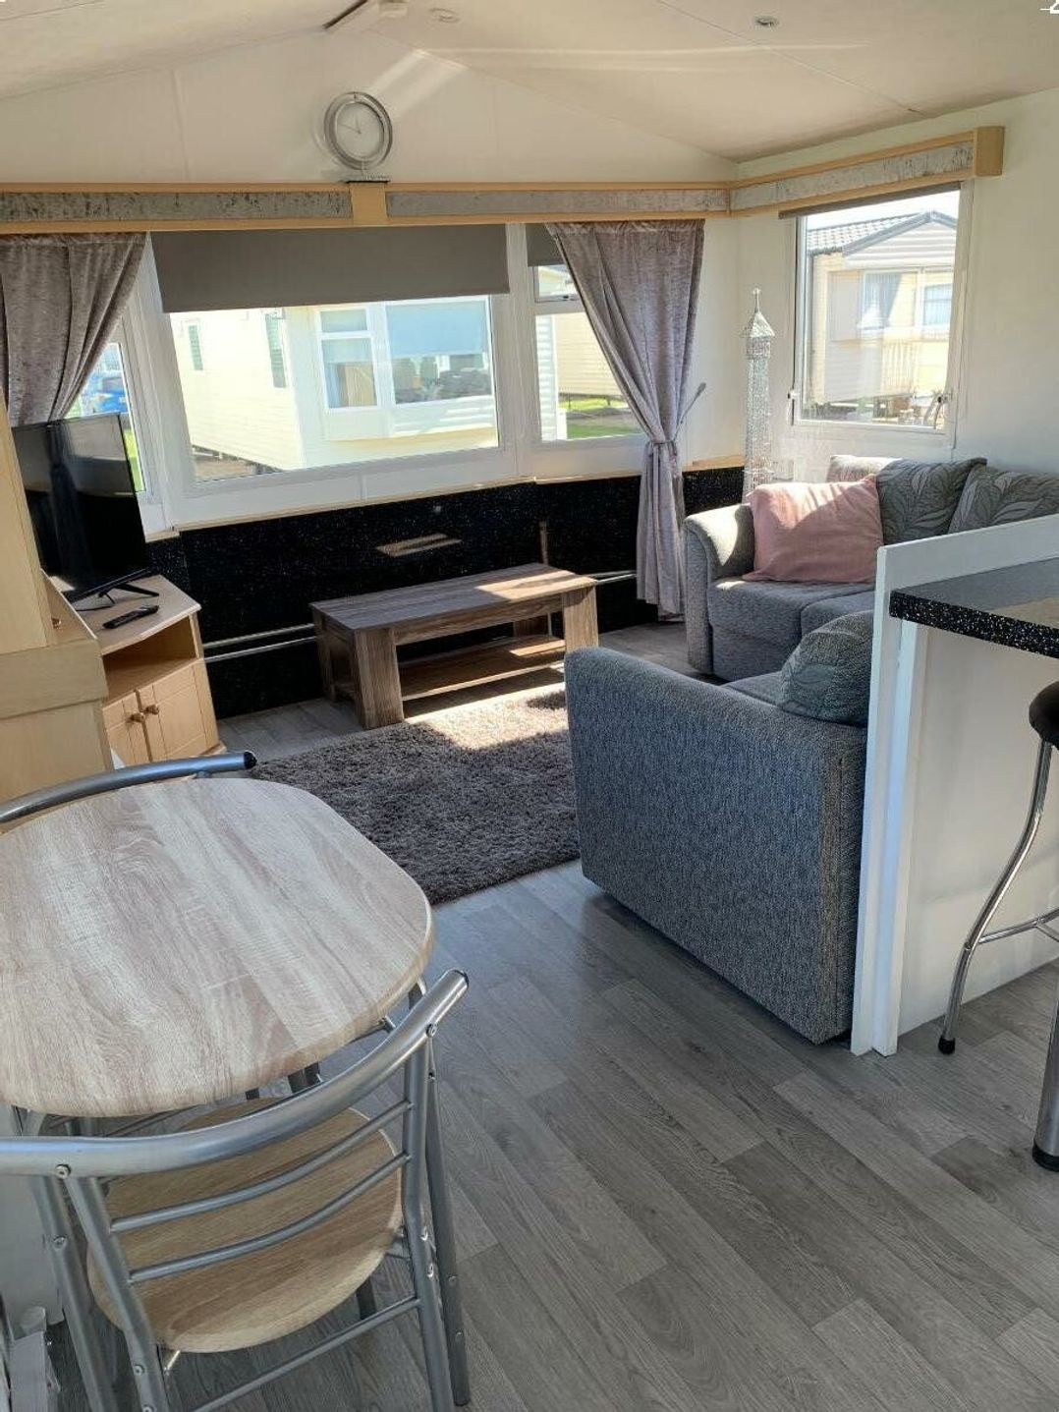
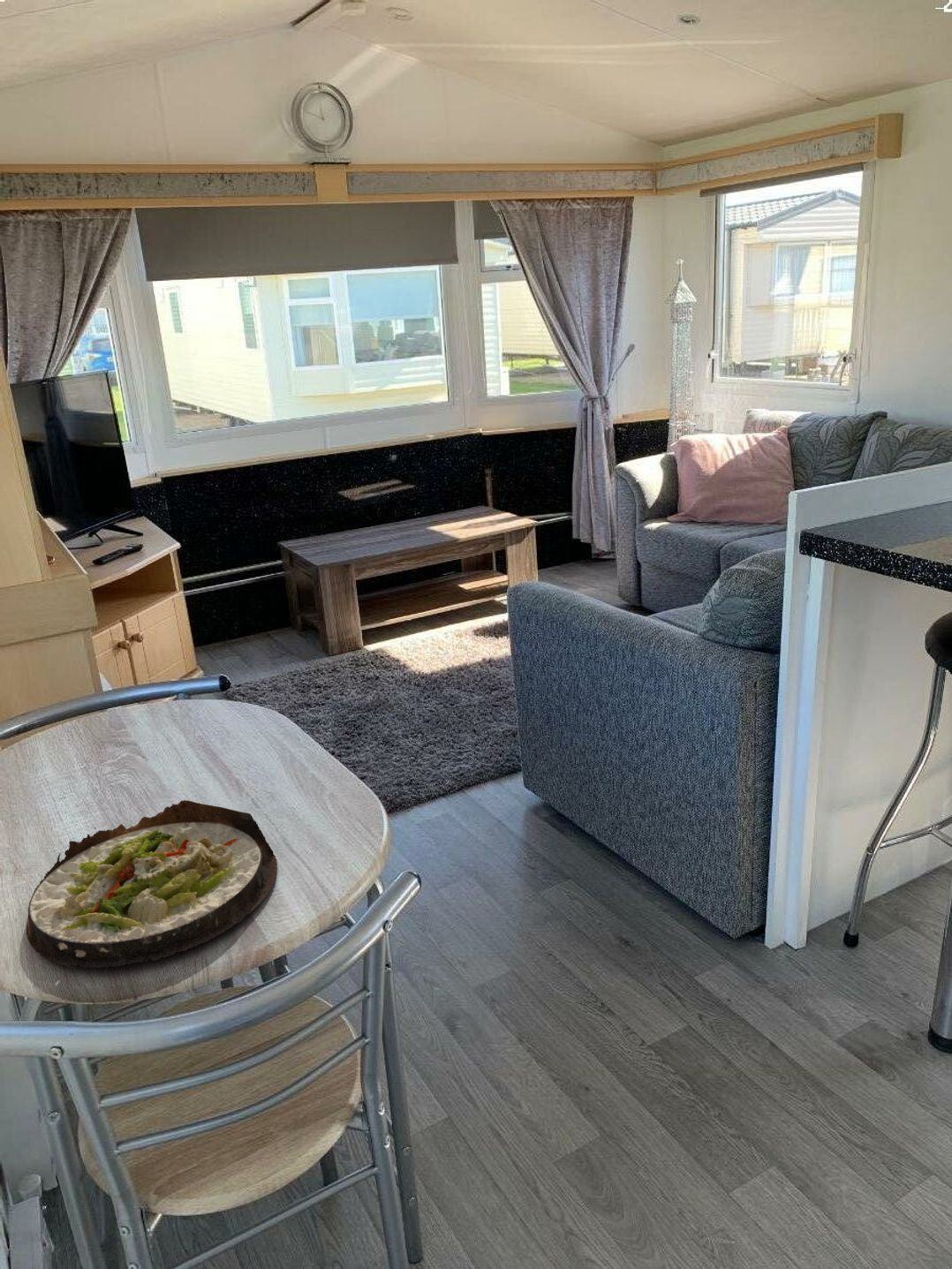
+ salad plate (147, 877)
